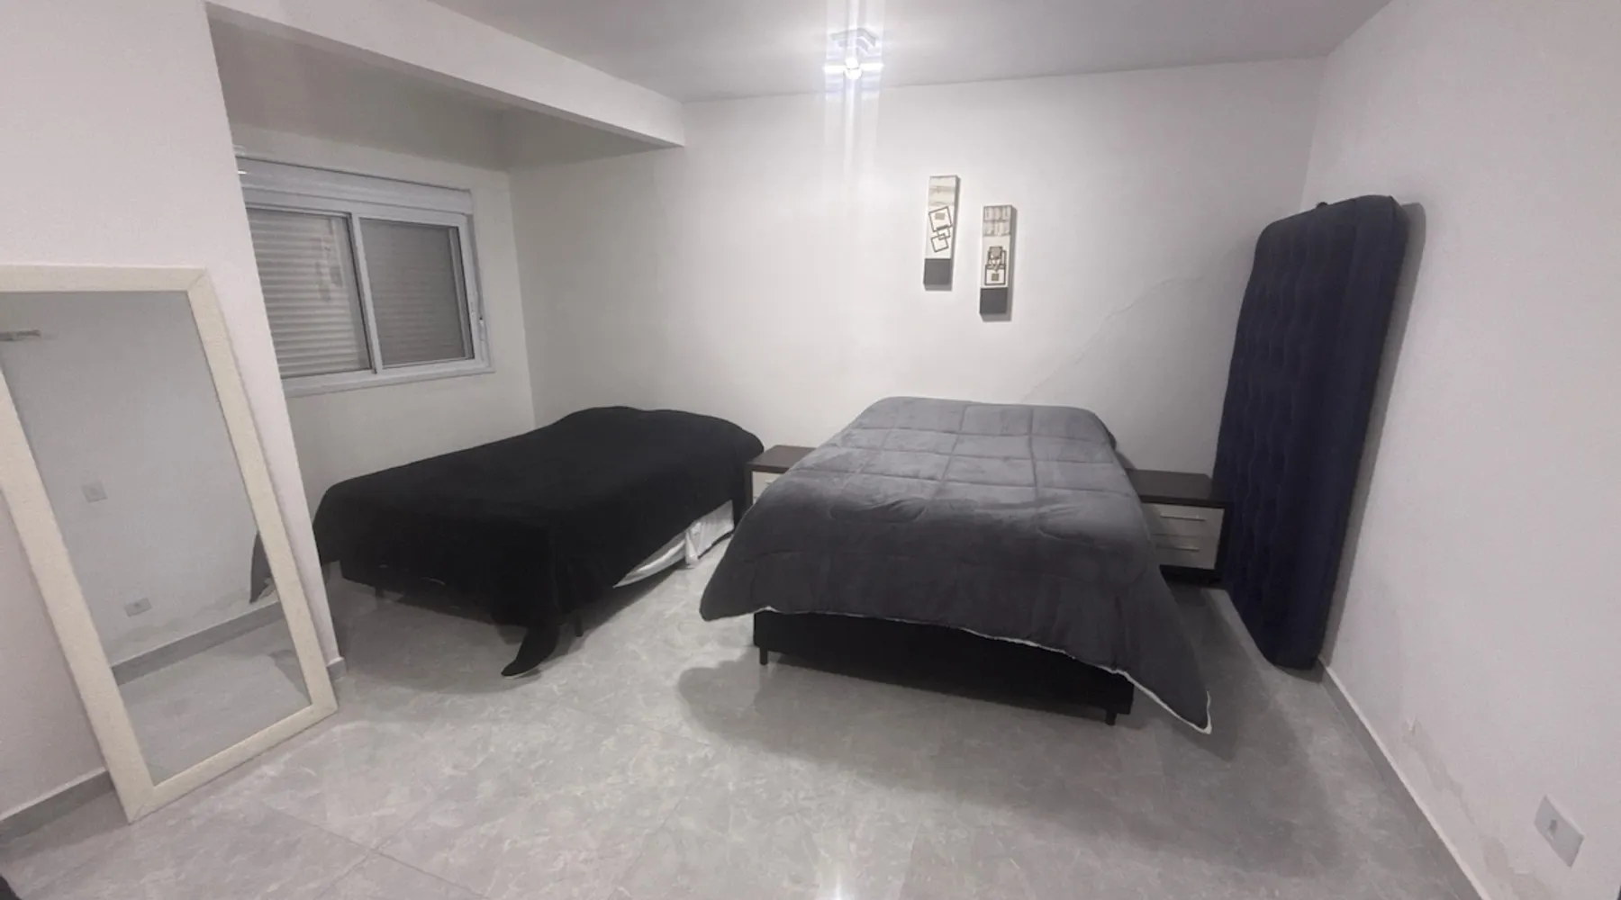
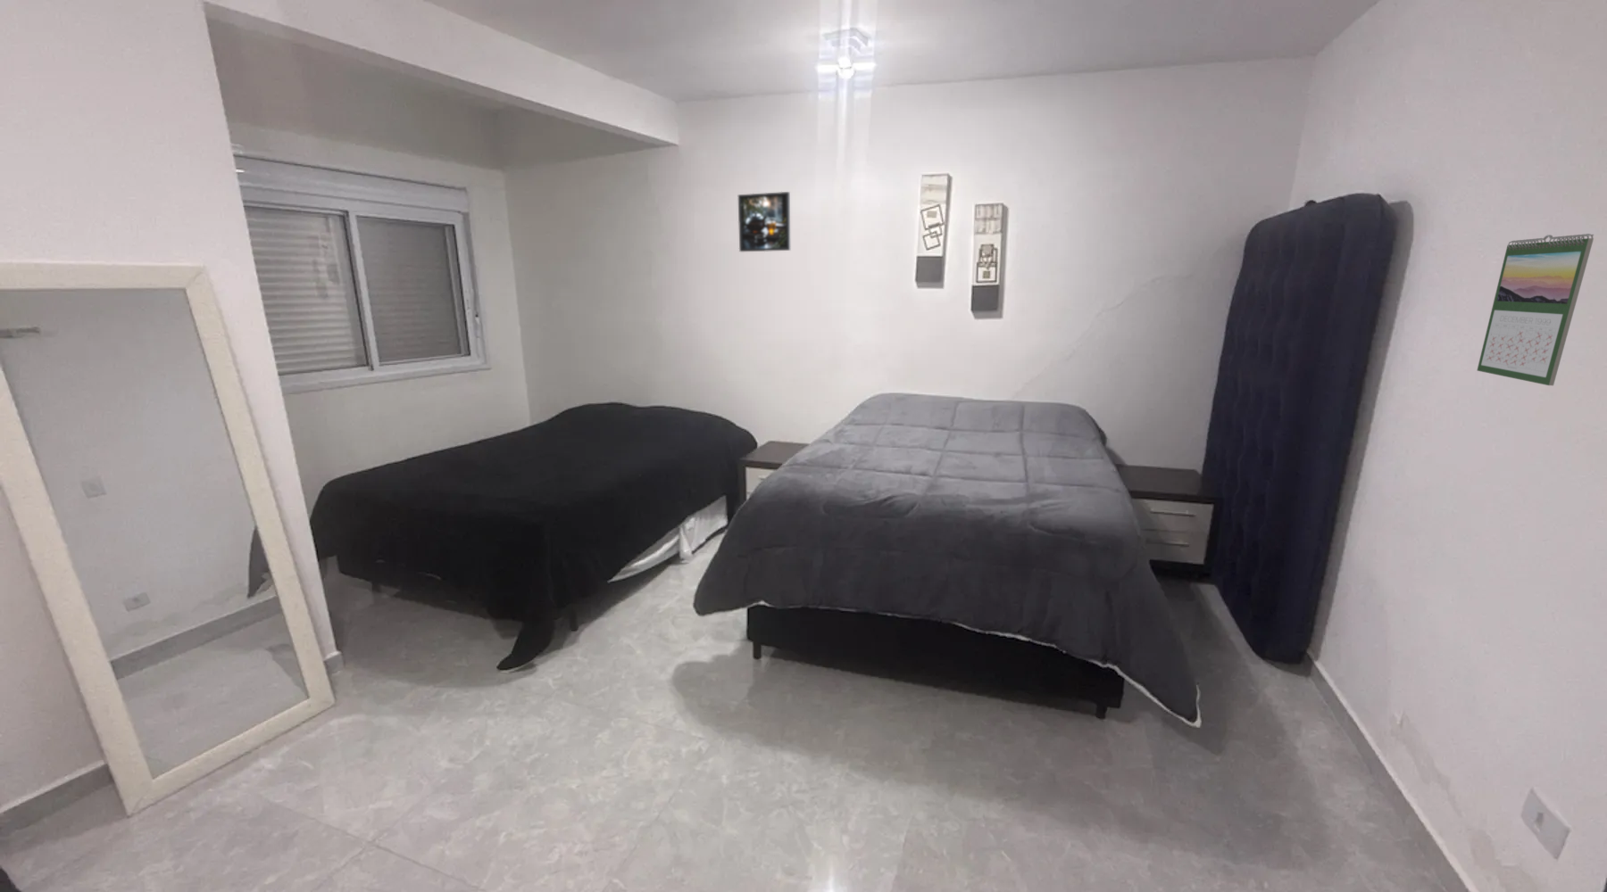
+ calendar (1529, 308)
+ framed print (763, 222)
